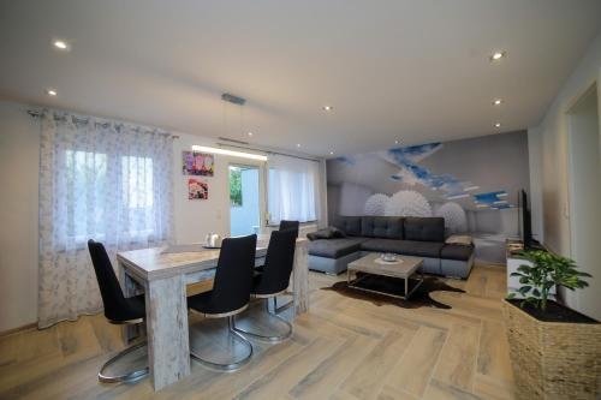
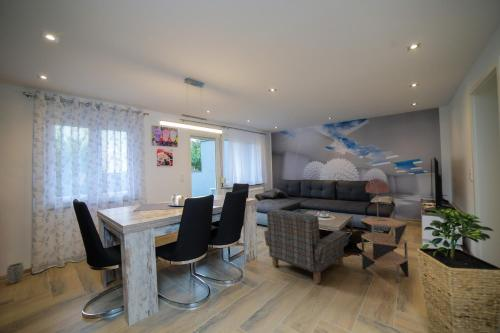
+ plant pot (15, 273)
+ table lamp (377, 198)
+ armchair (305, 237)
+ side table (383, 246)
